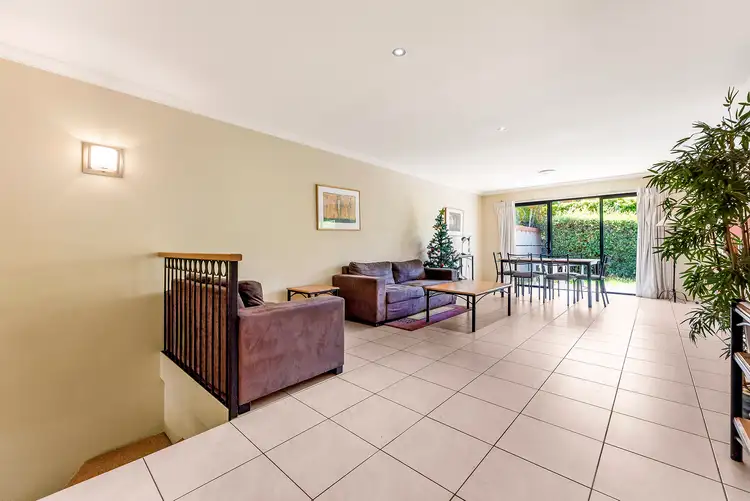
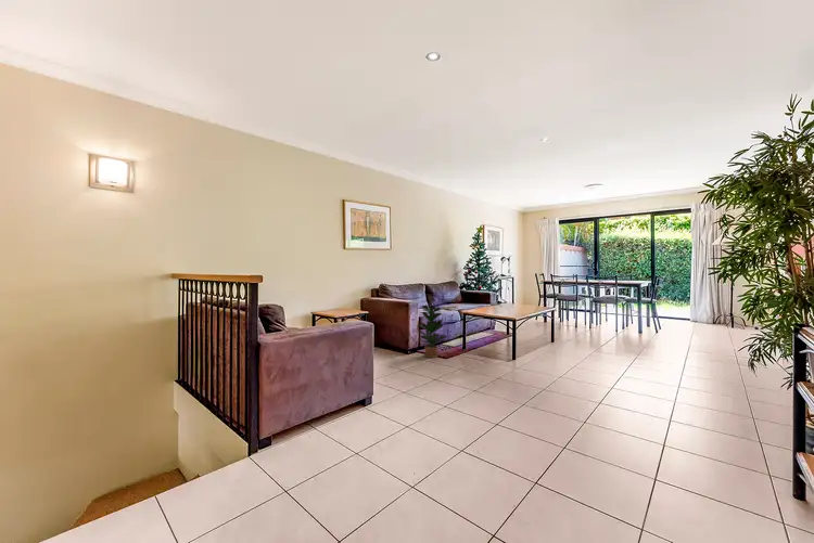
+ potted plant (429, 329)
